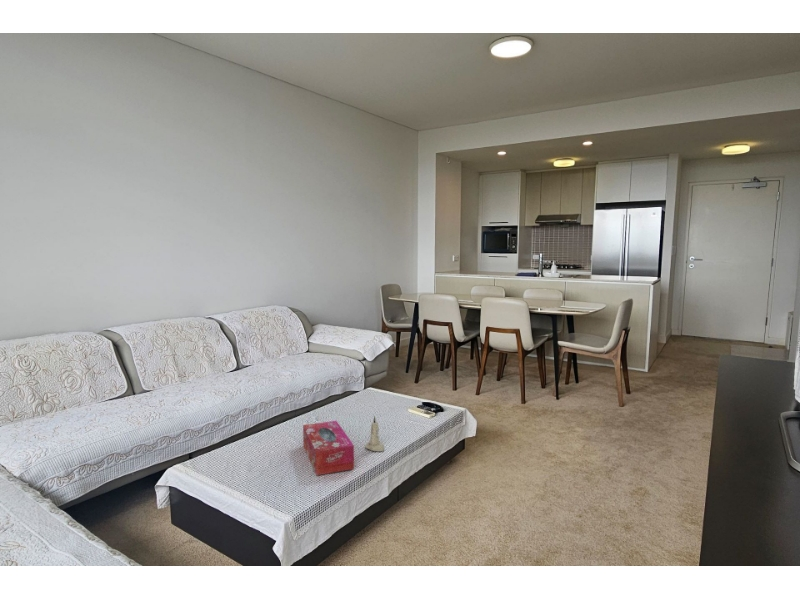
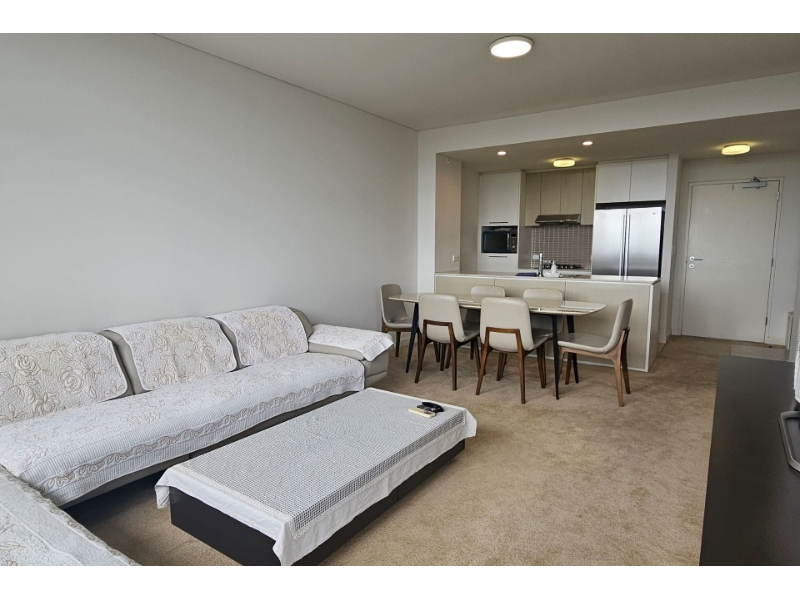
- tissue box (327, 445)
- candle (375, 432)
